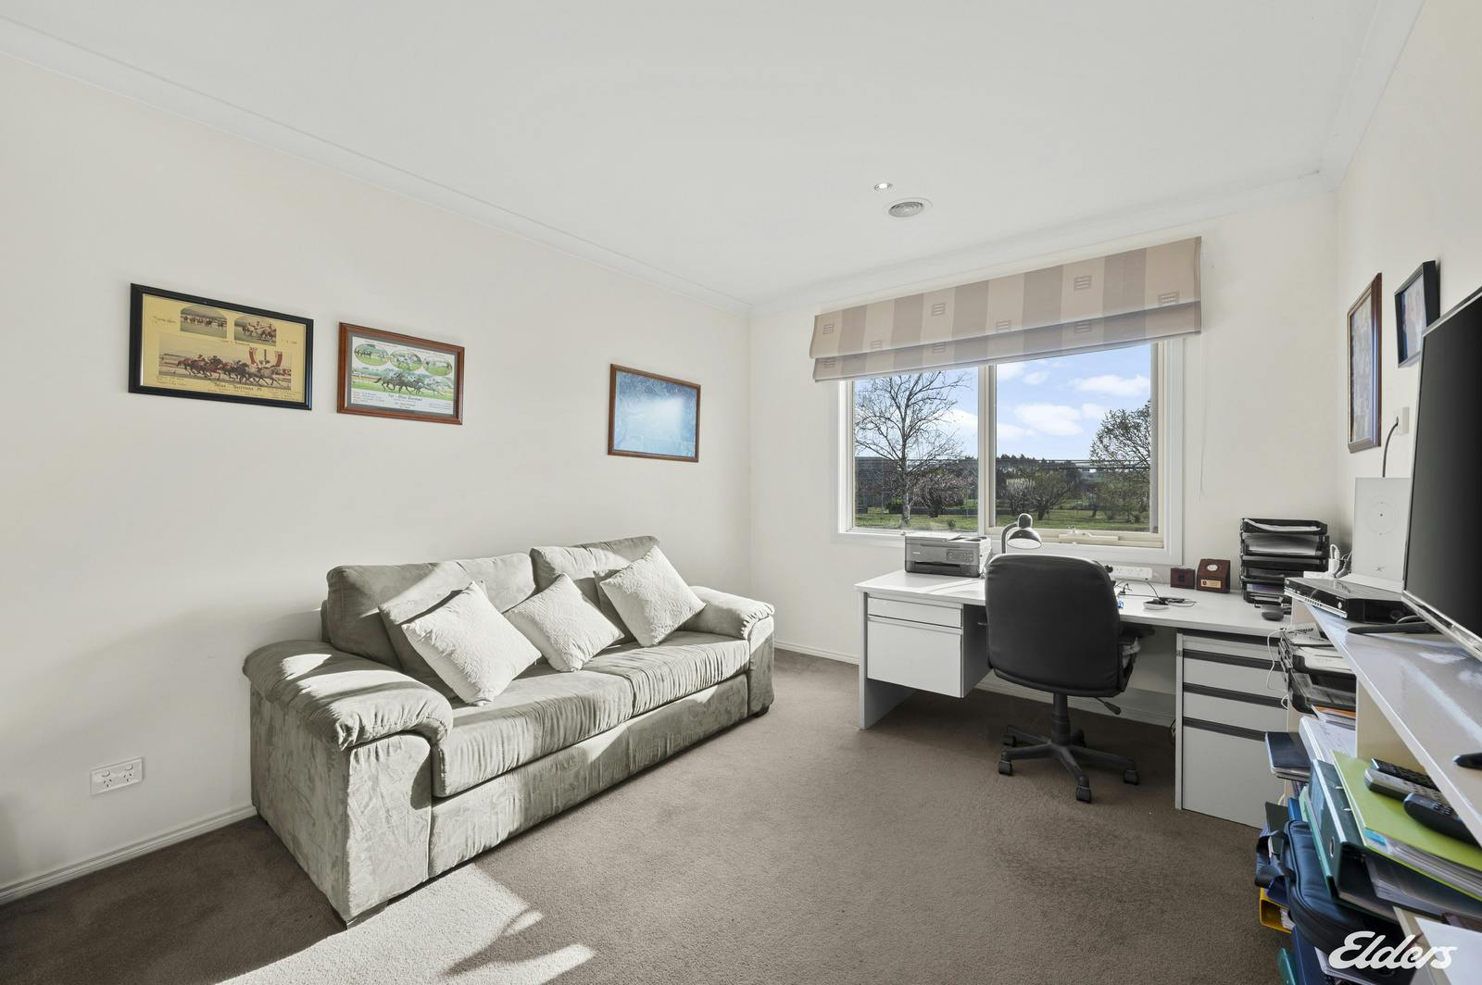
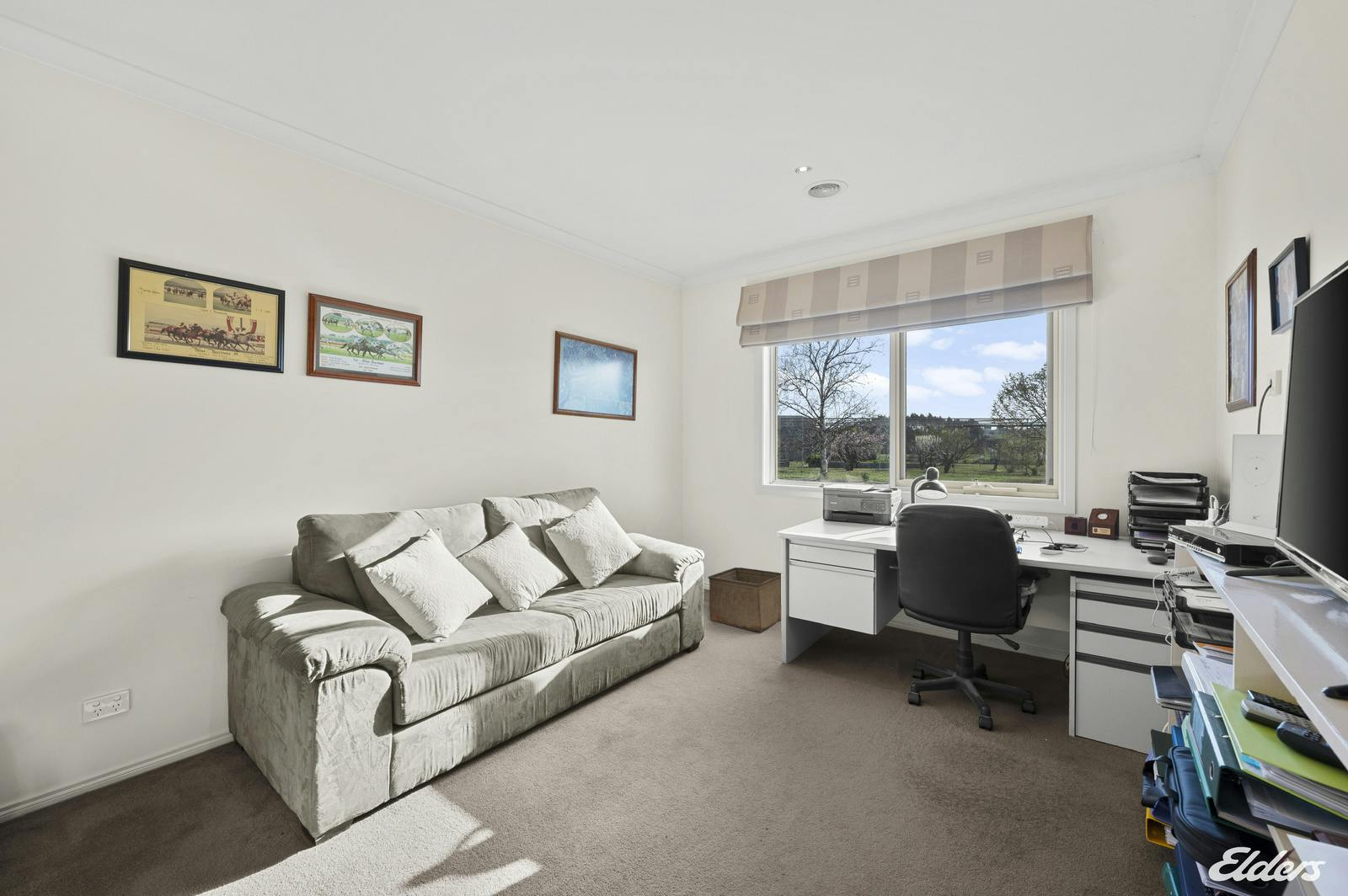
+ storage bin (748, 597)
